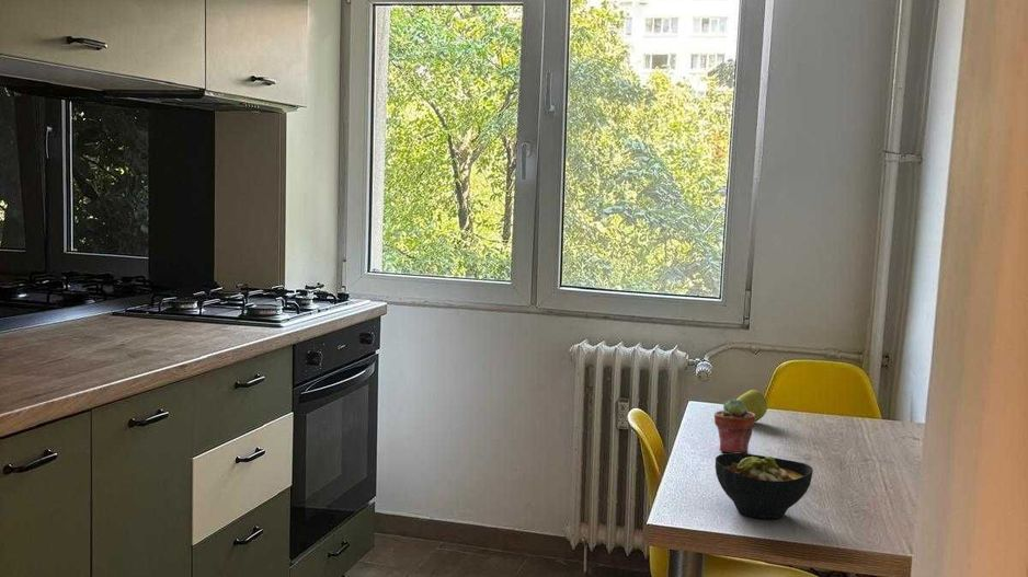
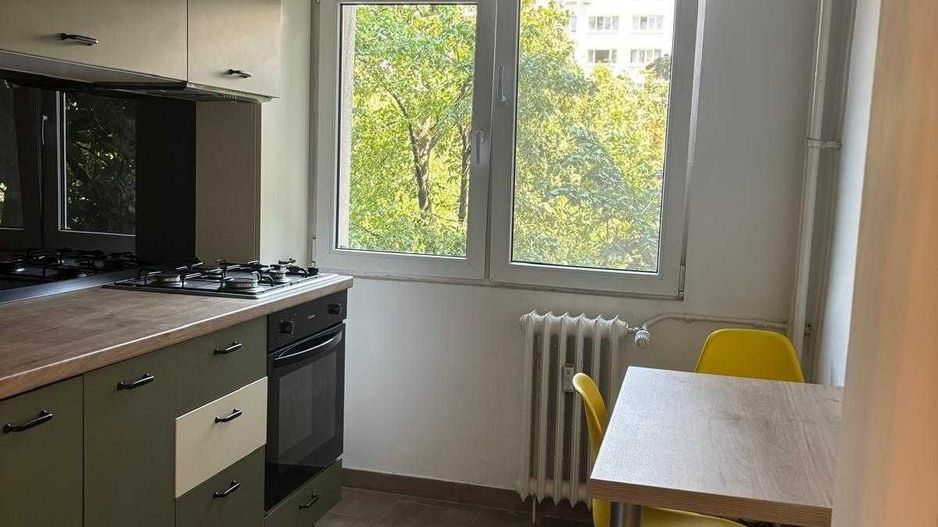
- bowl (762, 484)
- apple (750, 405)
- potted succulent (734, 424)
